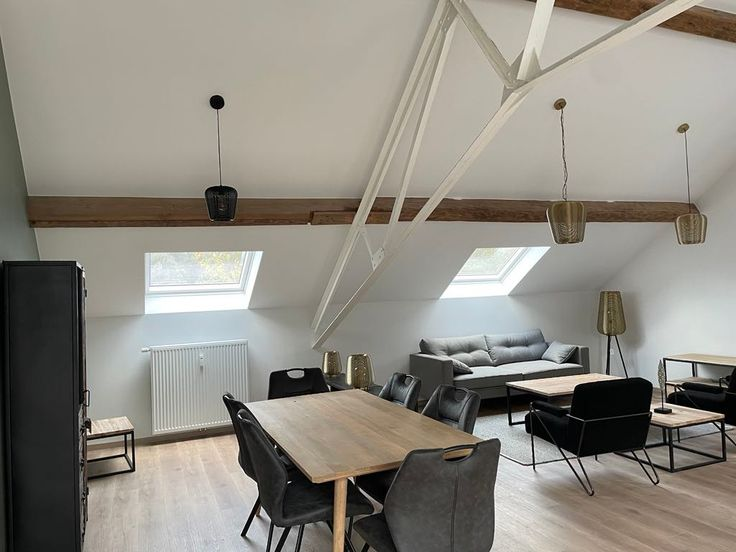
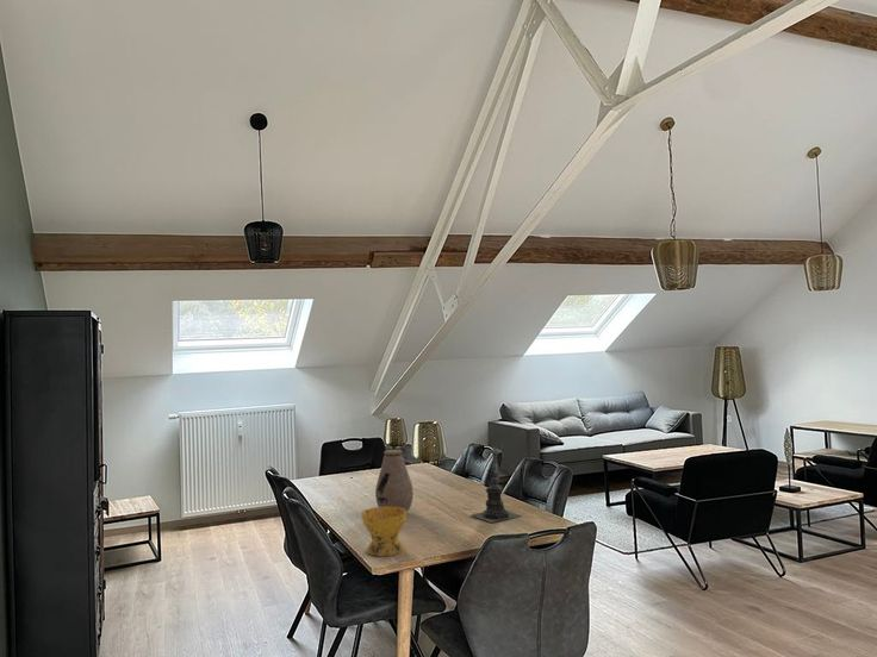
+ candle holder (495, 477)
+ bowl (385, 531)
+ vase (393, 482)
